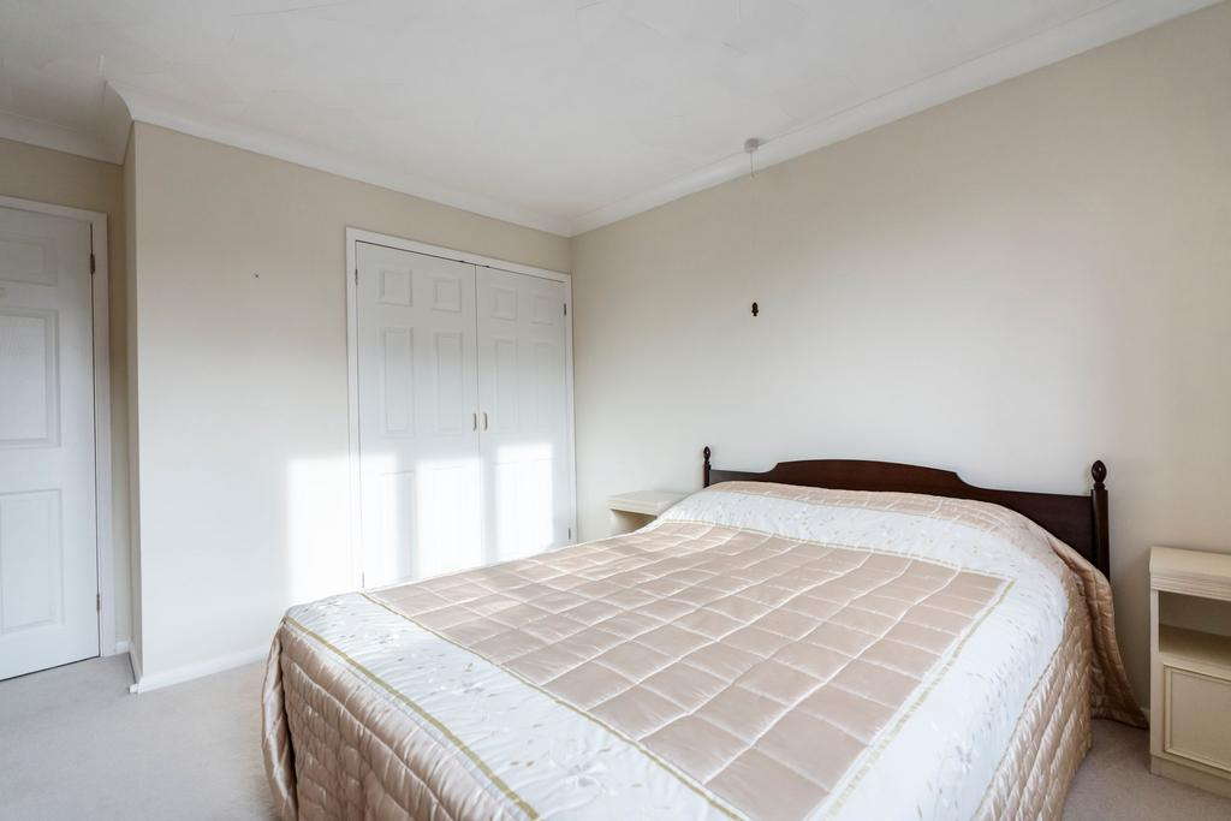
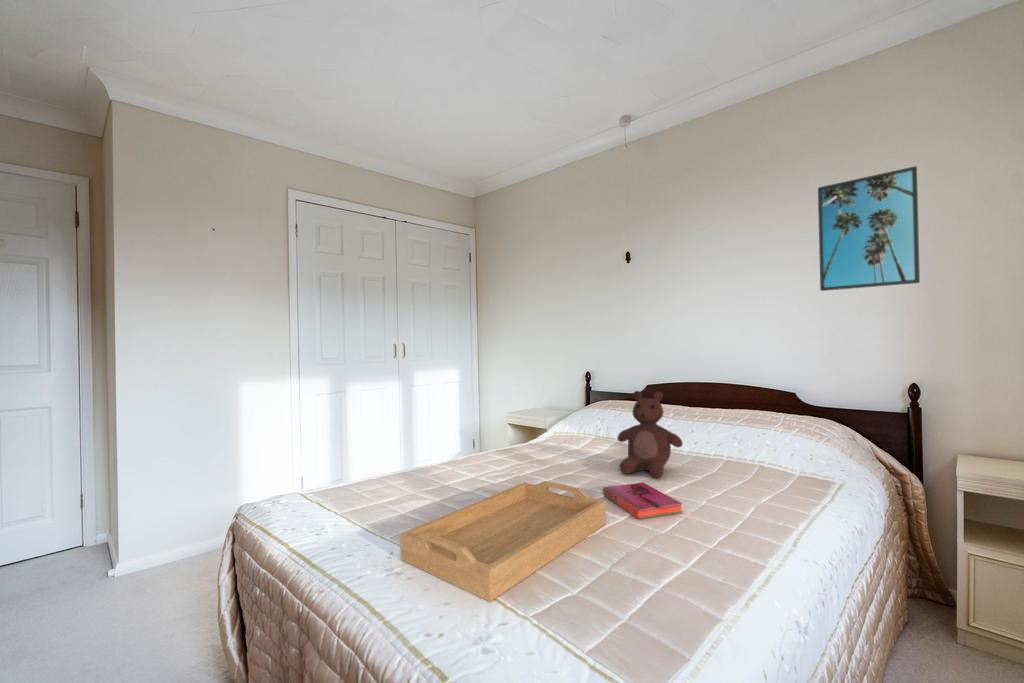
+ teddy bear (645, 431)
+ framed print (865, 232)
+ hardback book (640, 499)
+ serving tray (511, 524)
